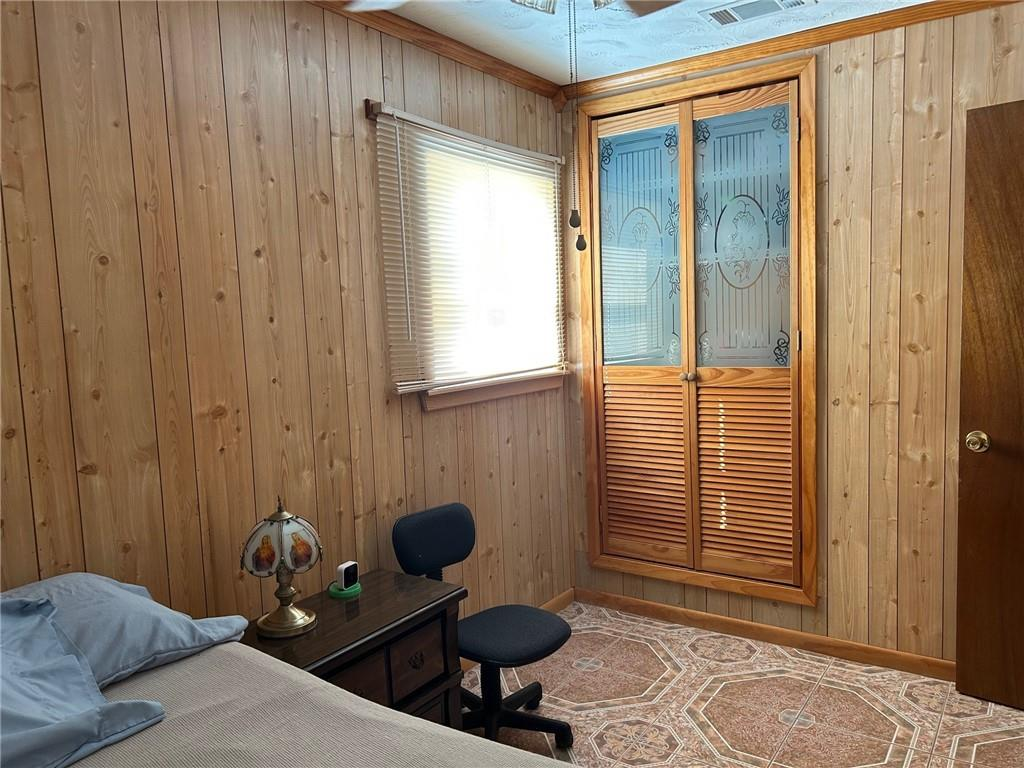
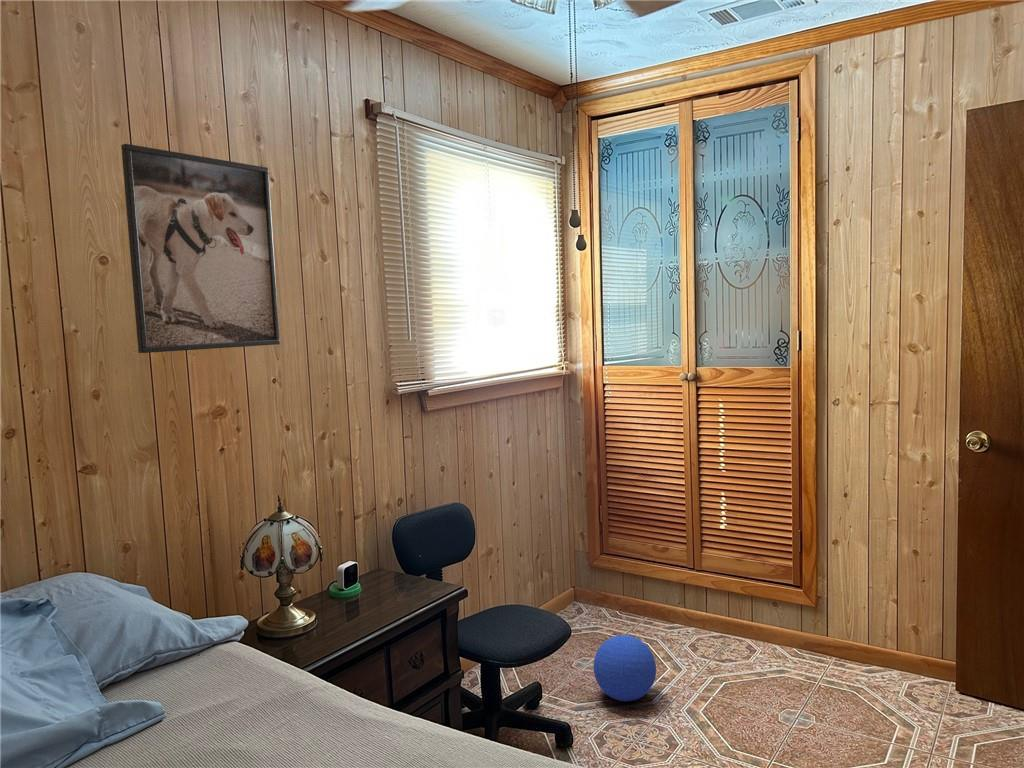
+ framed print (207, 253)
+ ball (624, 667)
